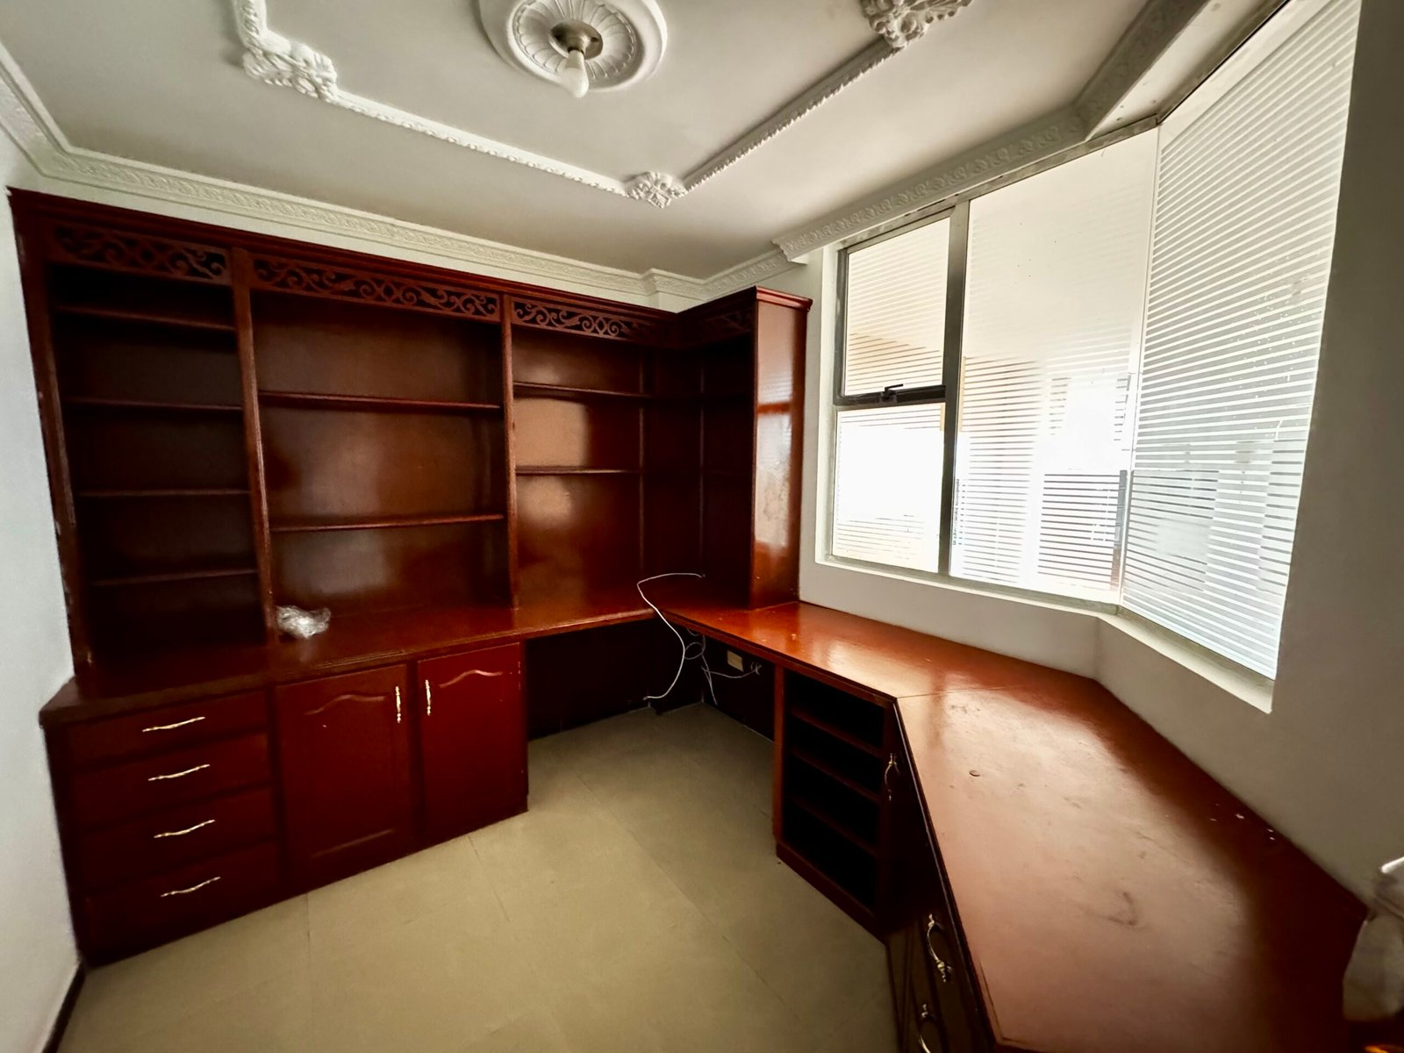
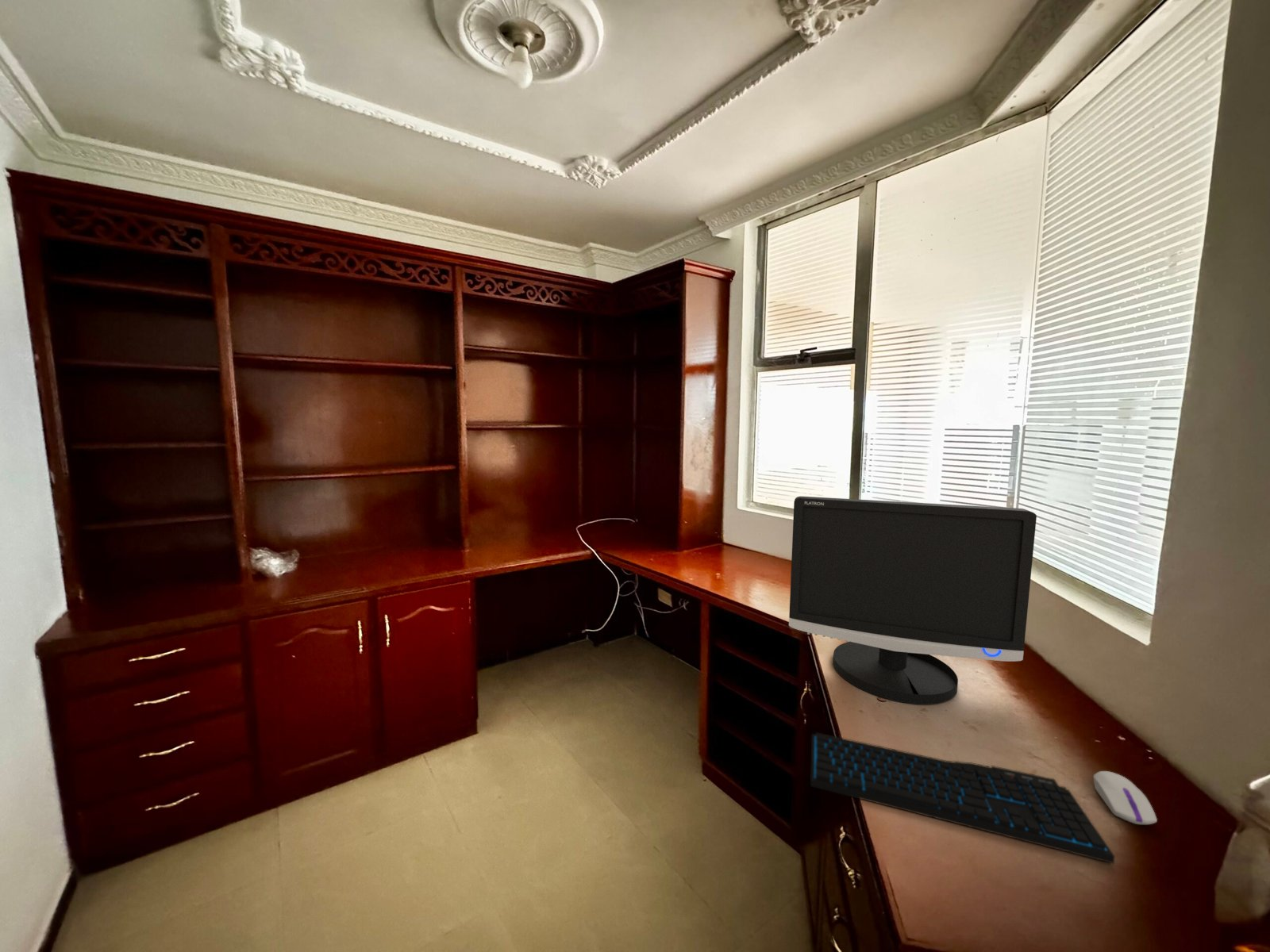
+ computer mouse (1122, 793)
+ monitor (897, 589)
+ keyboard (937, 781)
